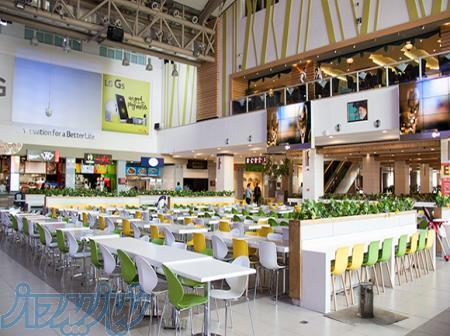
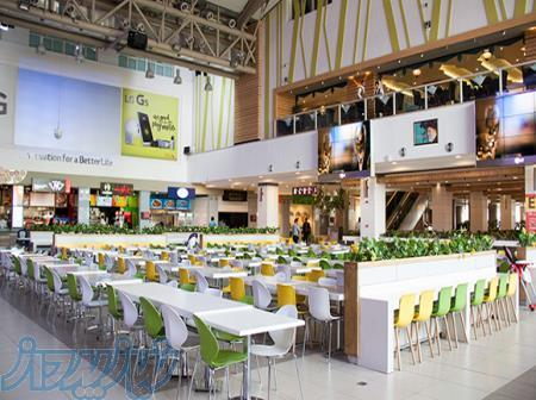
- trash can (365, 299)
